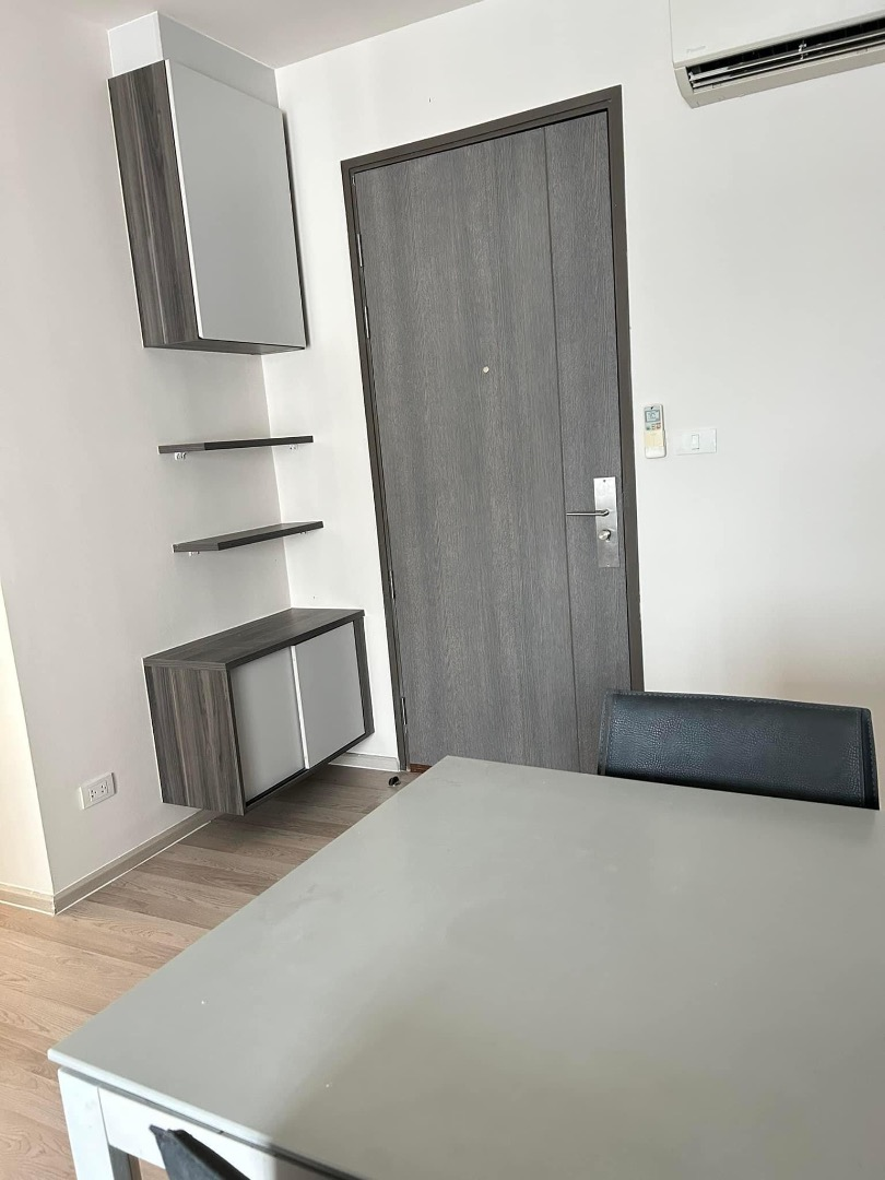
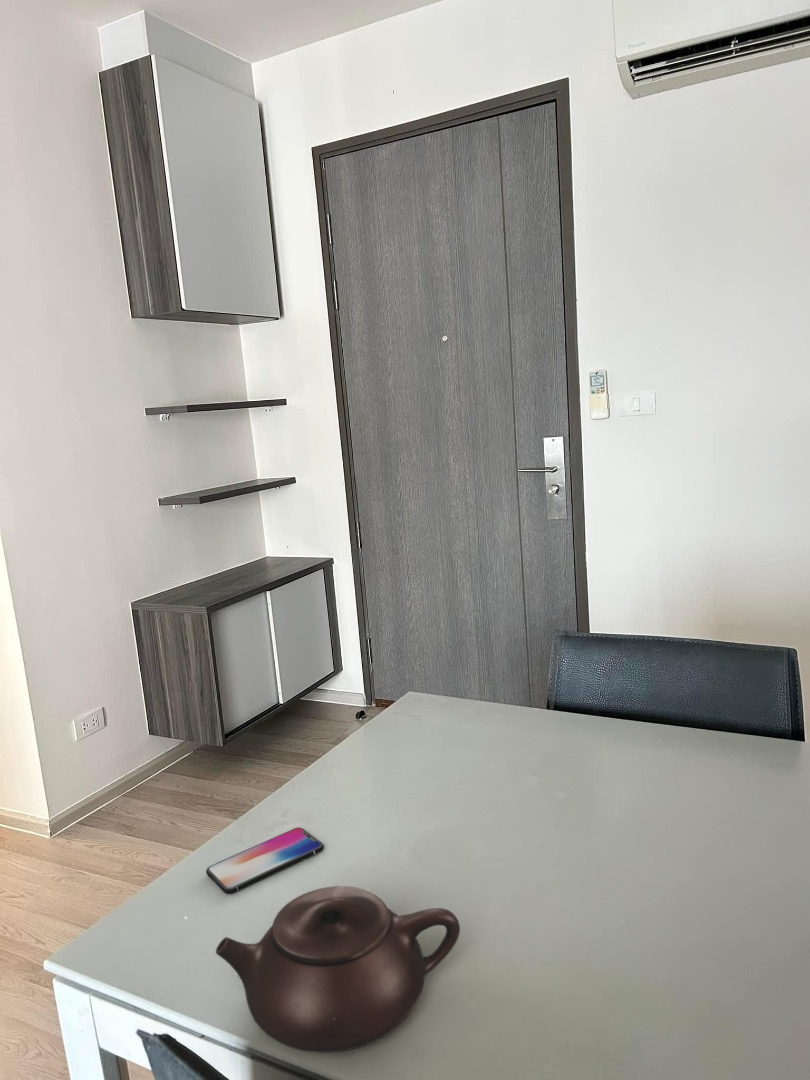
+ smartphone (265, 858)
+ teapot (337, 952)
